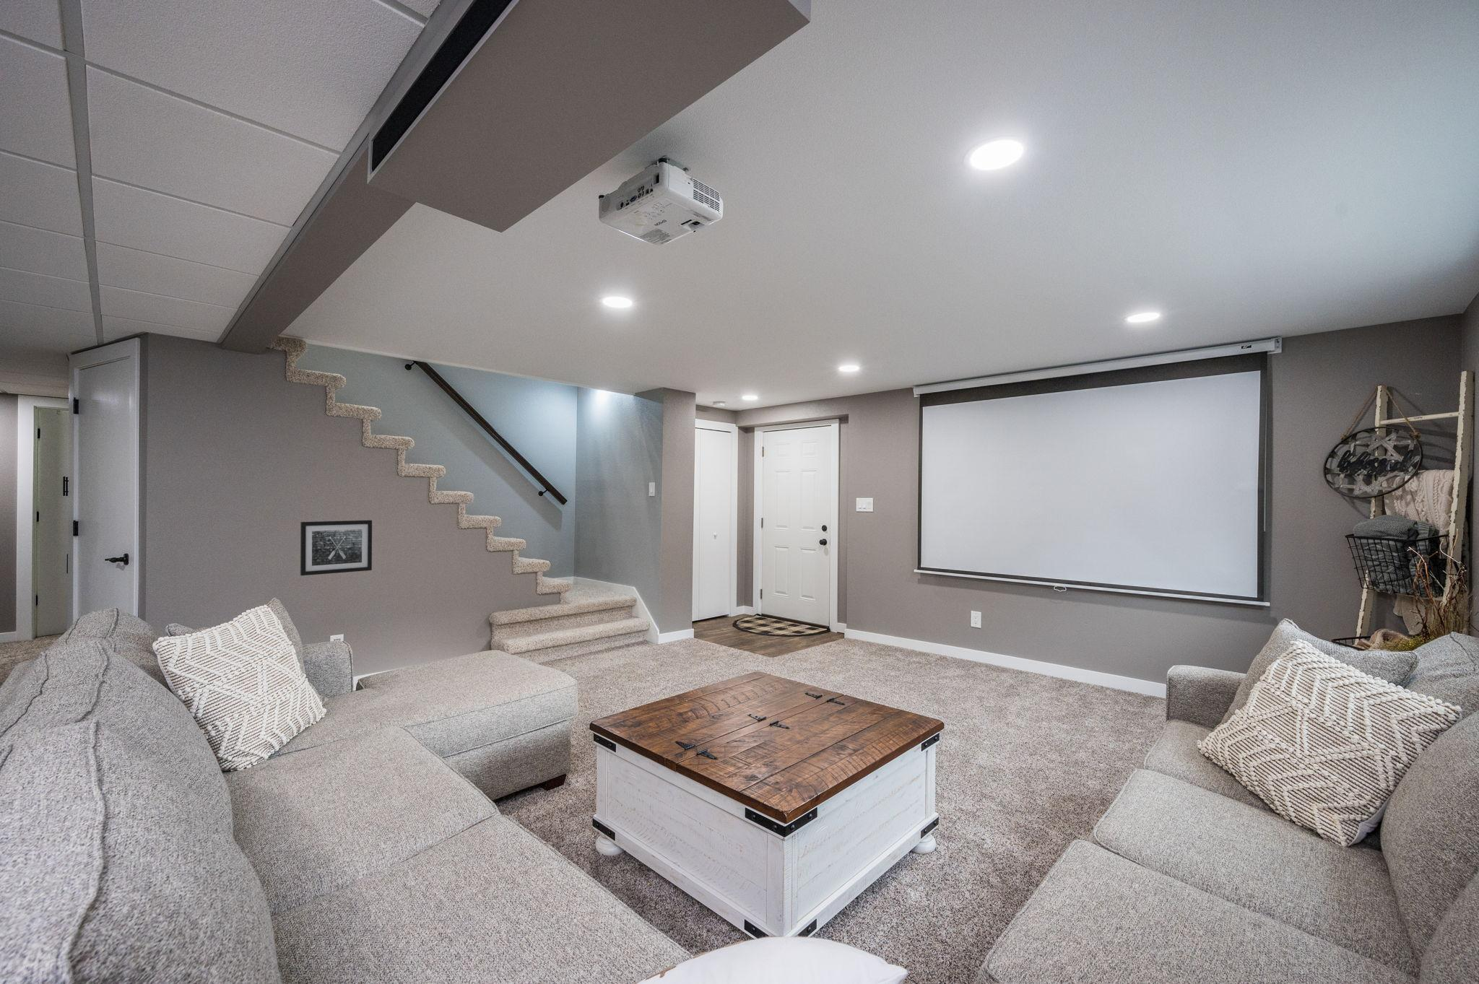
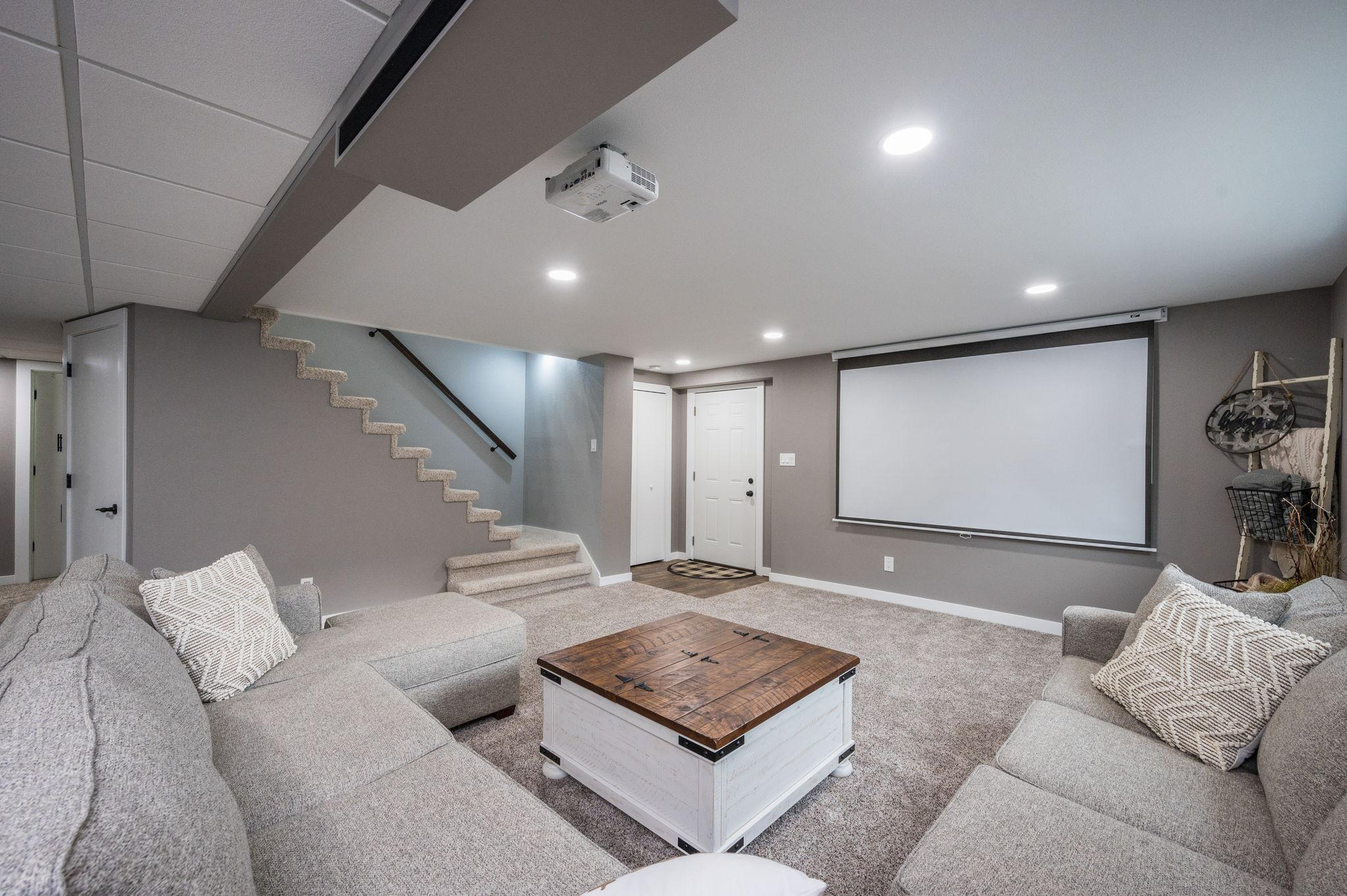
- wall art (337, 547)
